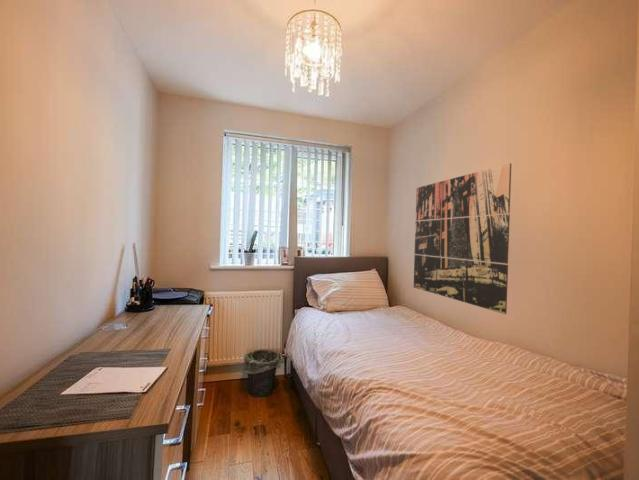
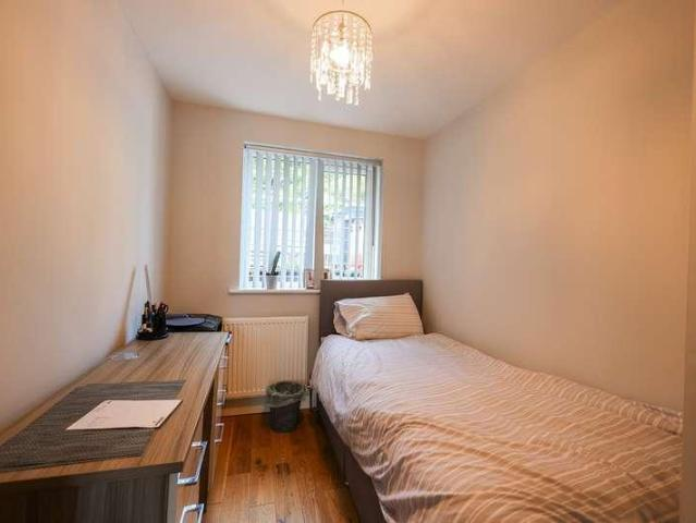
- wall art (452, 238)
